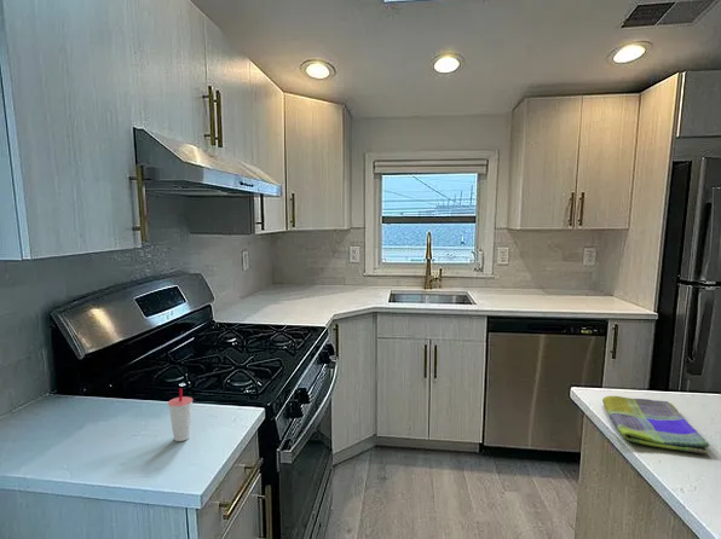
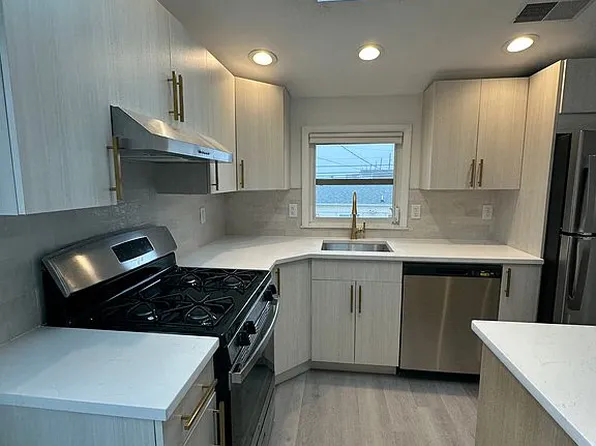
- dish towel (648, 419)
- cup (180, 412)
